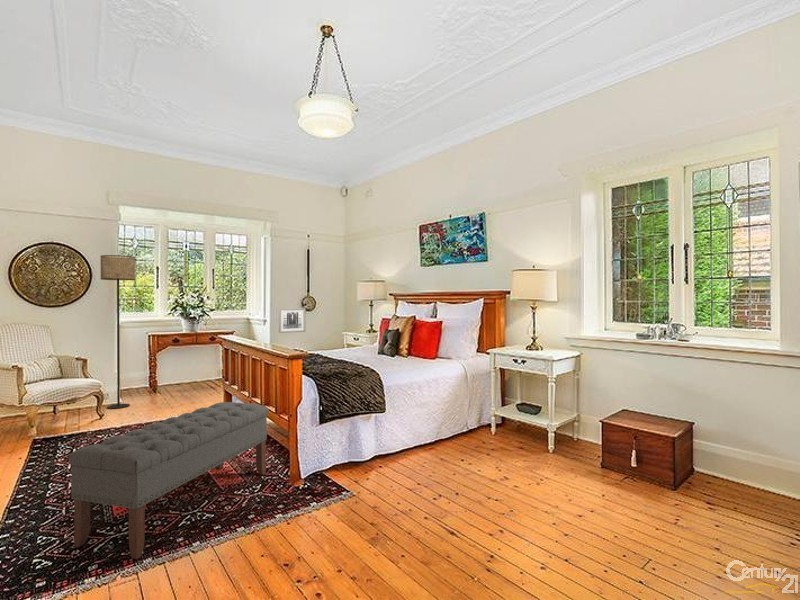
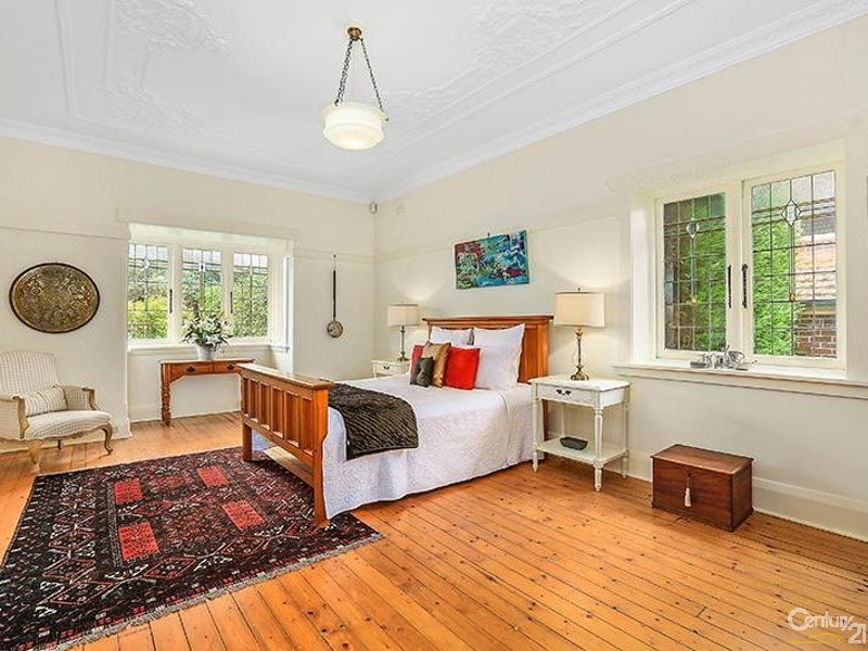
- floor lamp (118, 331)
- bench (186, 462)
- wall art (292, 320)
